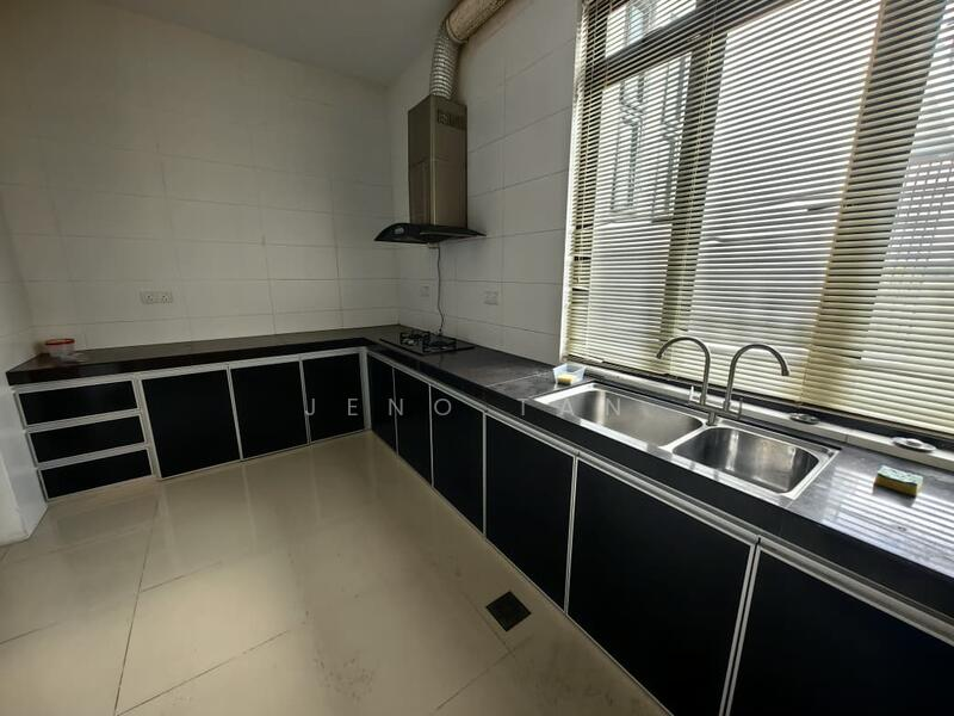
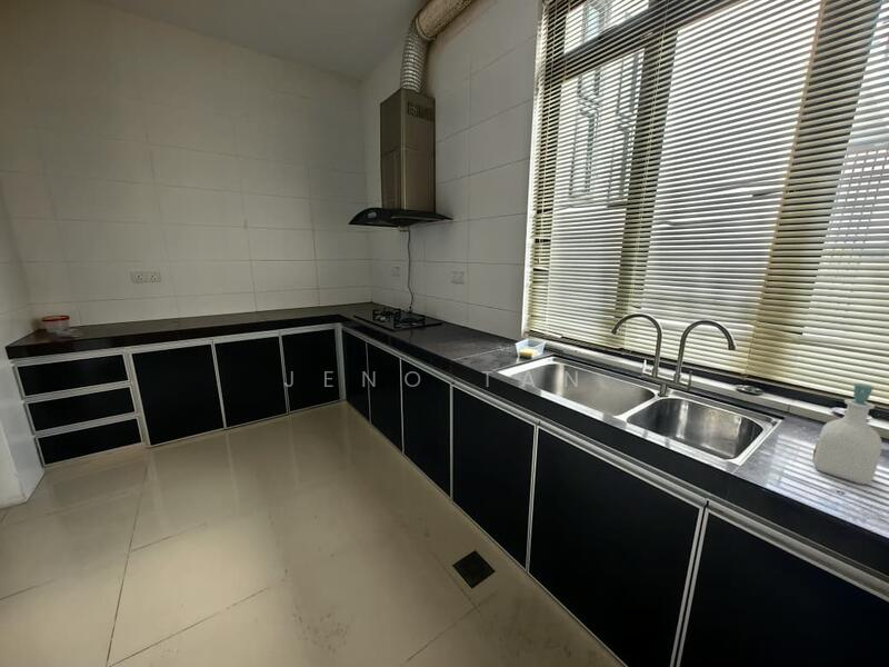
+ soap bottle (851, 429)
